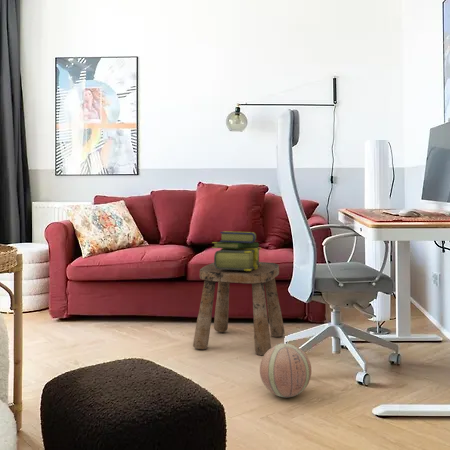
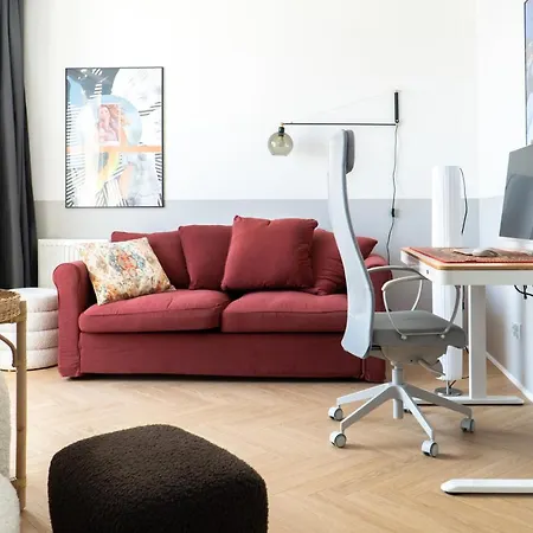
- stack of books (237, 248)
- ball (285, 370)
- stool (228, 304)
